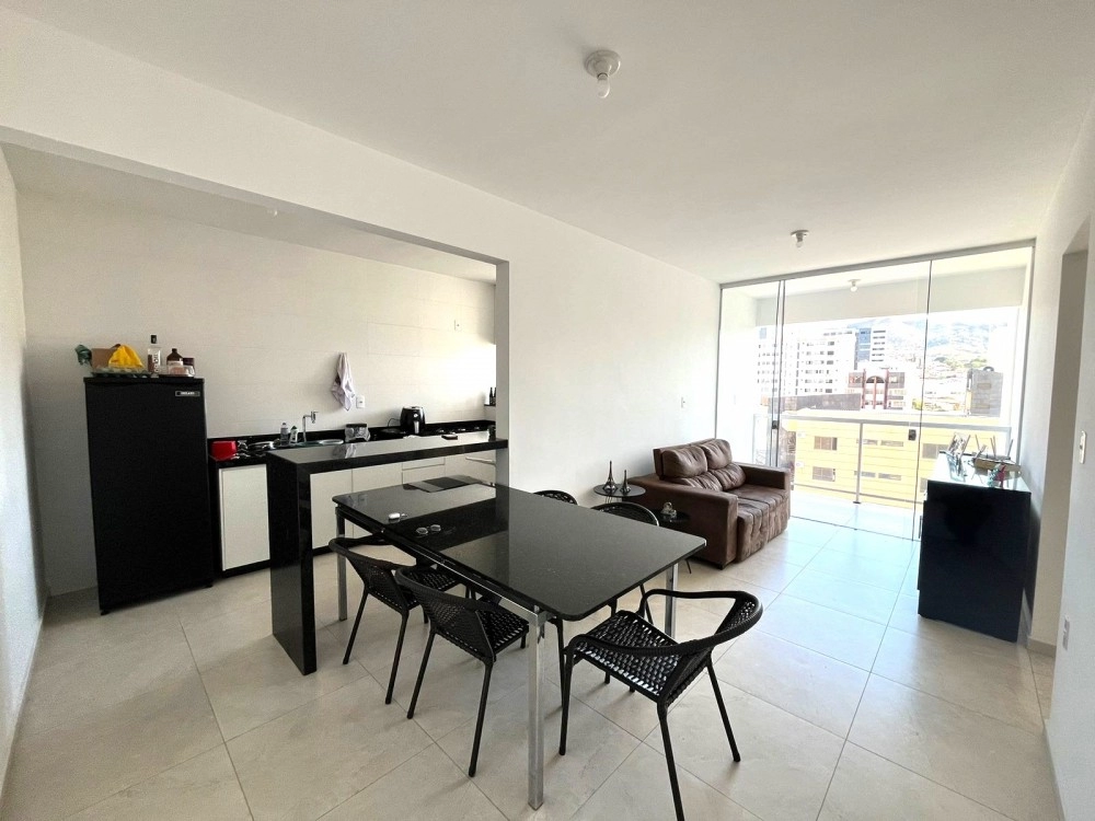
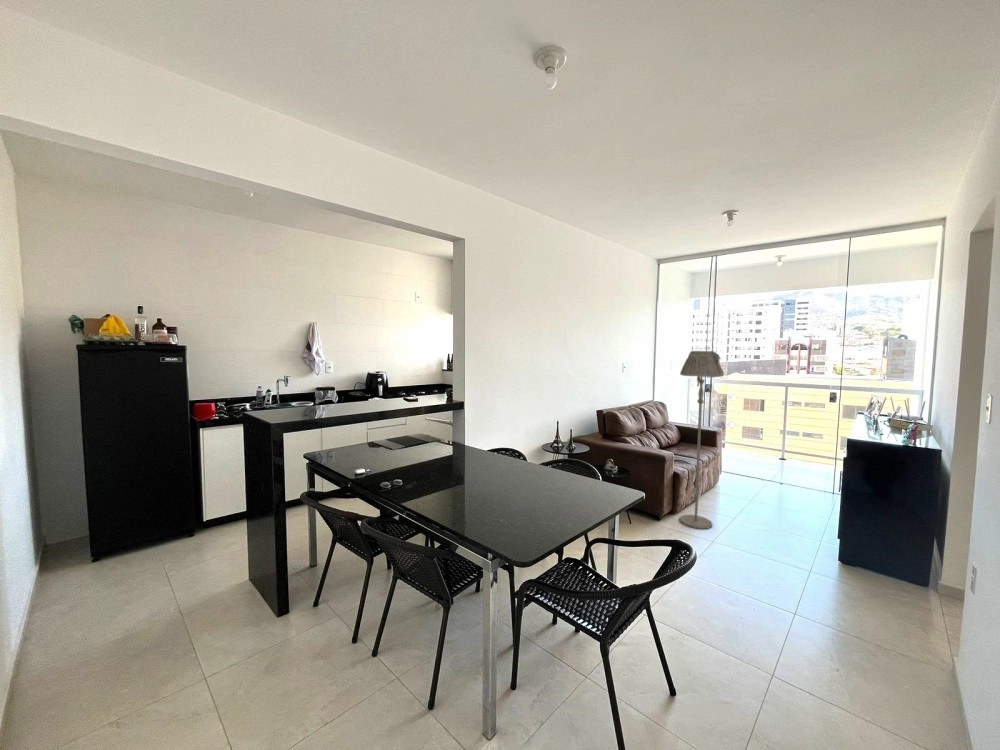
+ floor lamp (698, 437)
